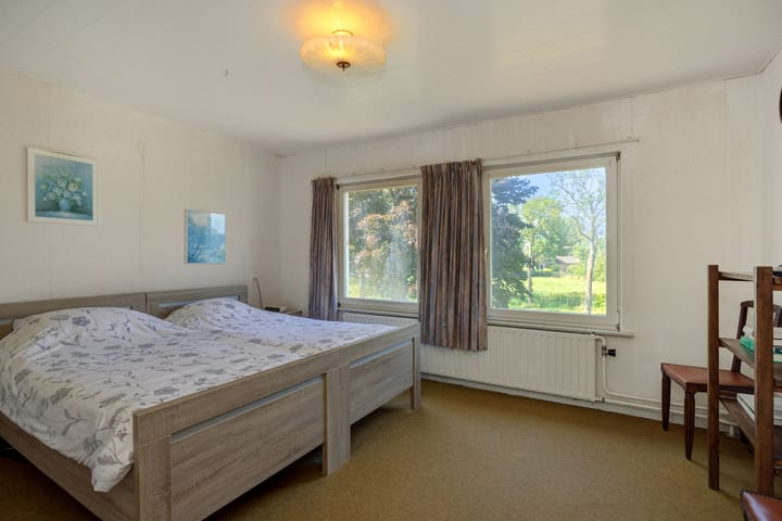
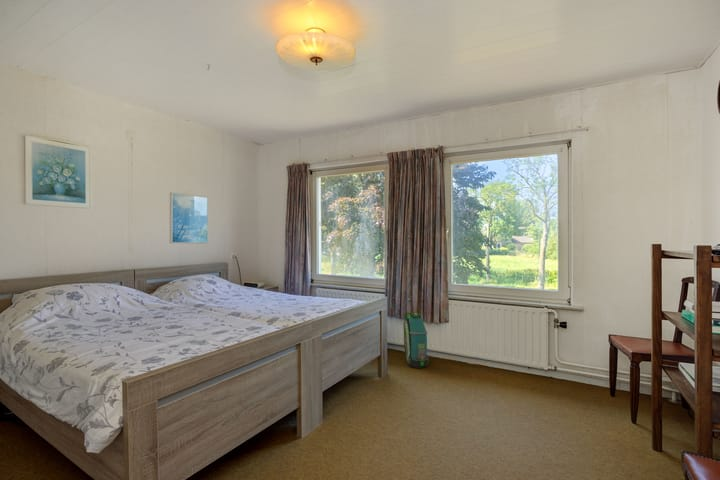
+ backpack (415, 337)
